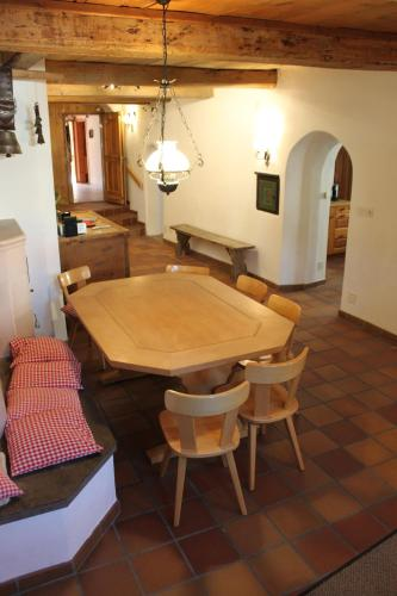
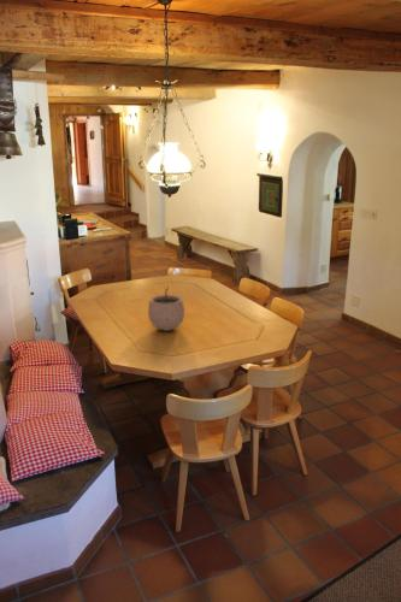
+ plant pot (166, 307)
